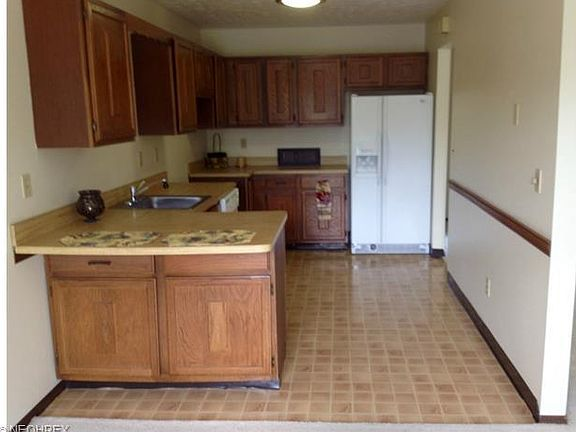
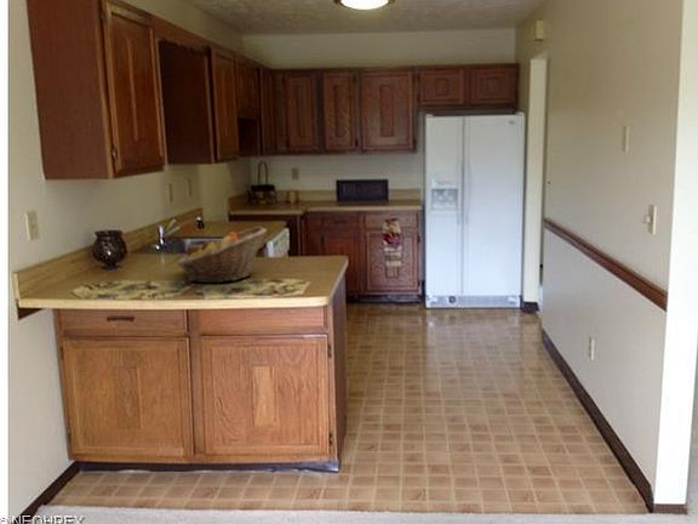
+ fruit basket (223, 252)
